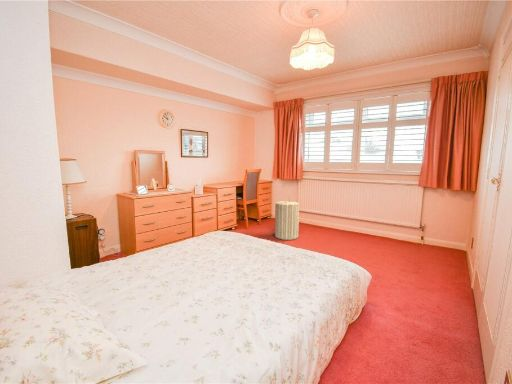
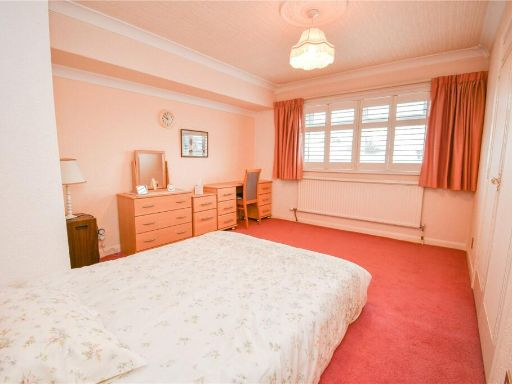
- laundry hamper (286, 217)
